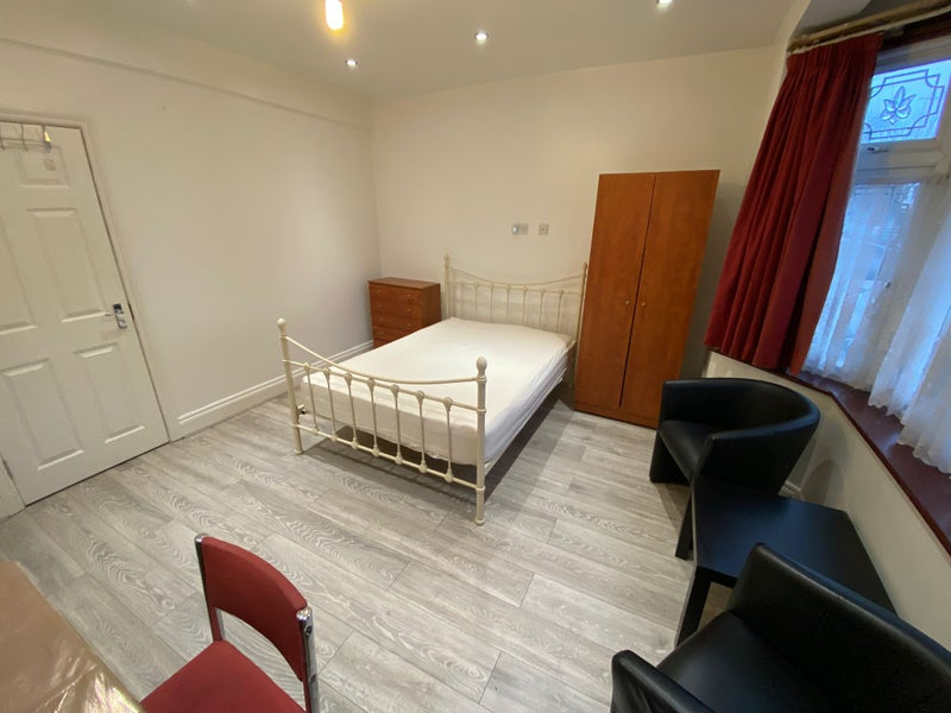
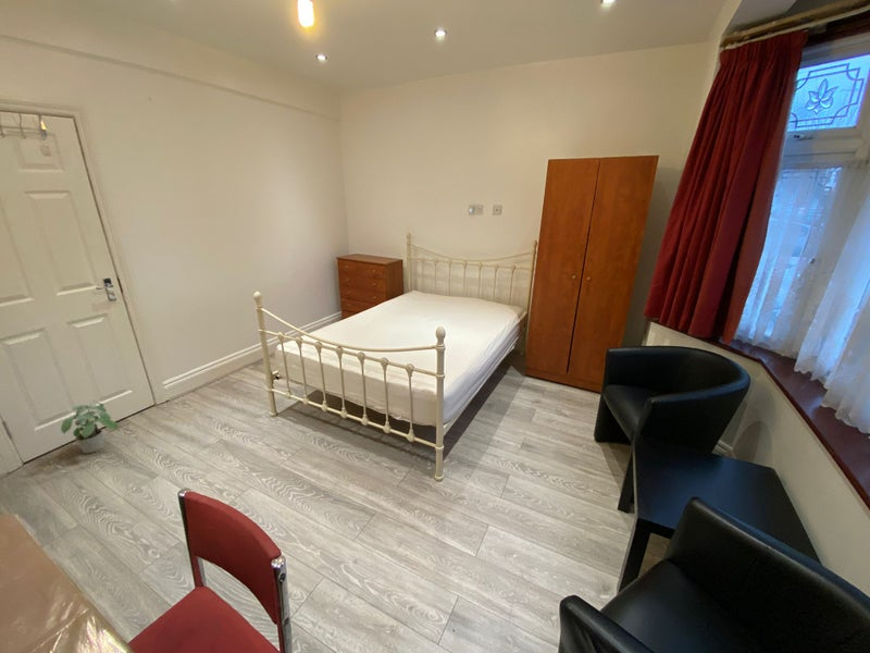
+ potted plant (90, 429)
